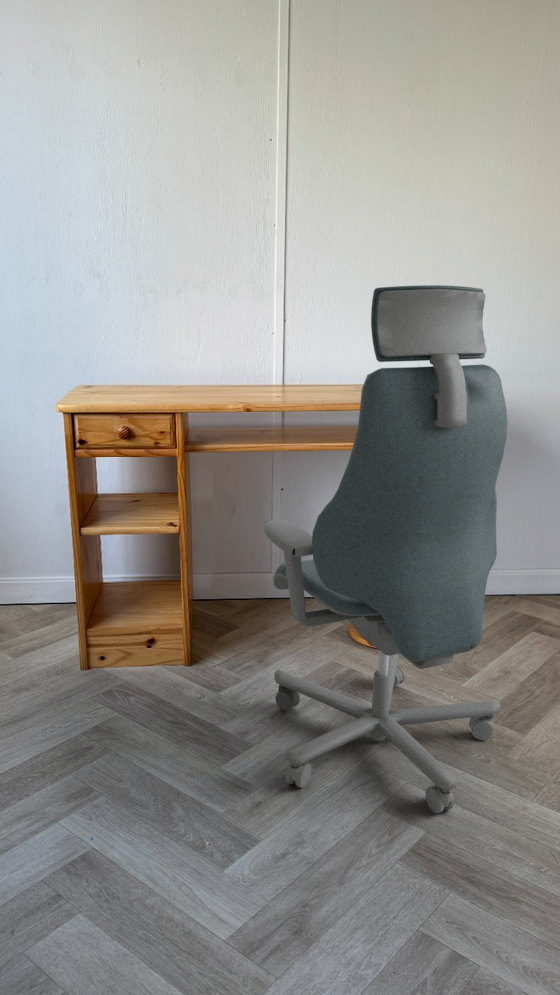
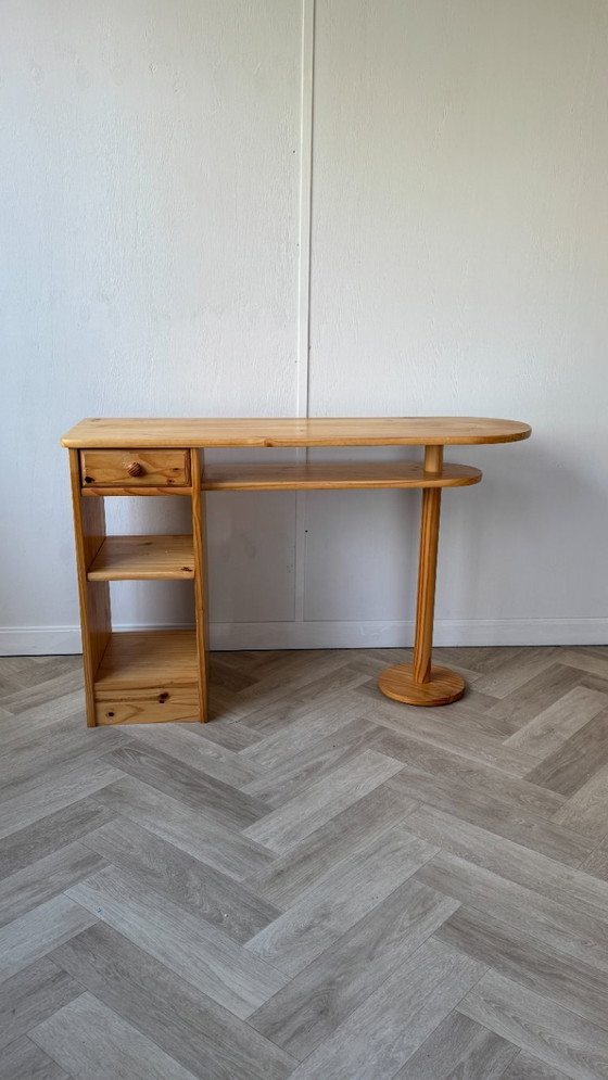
- office chair (398, 537)
